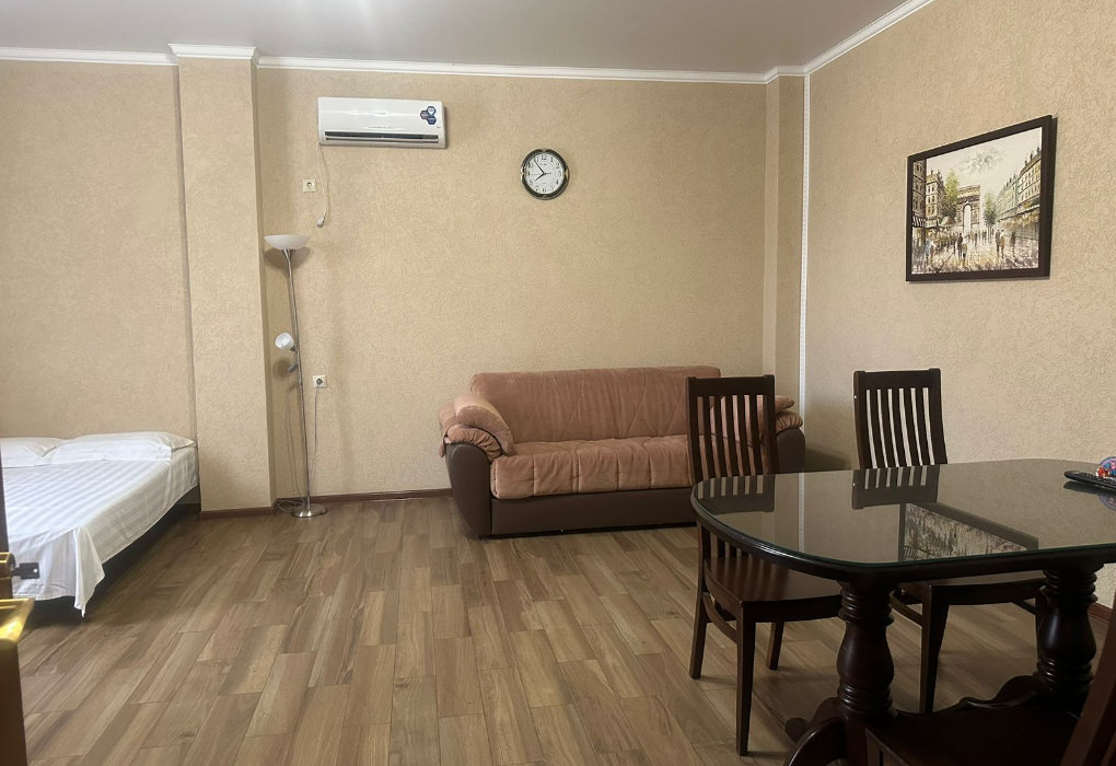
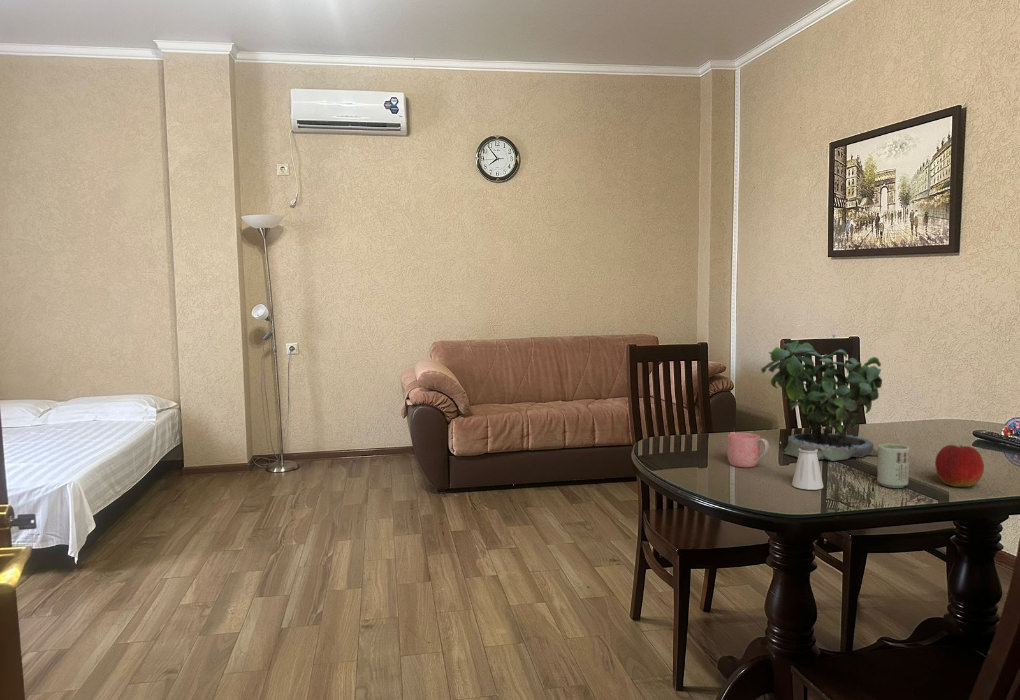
+ saltshaker (807, 466)
+ apple (959, 465)
+ potted plant (821, 393)
+ cup (893, 465)
+ mug (748, 450)
